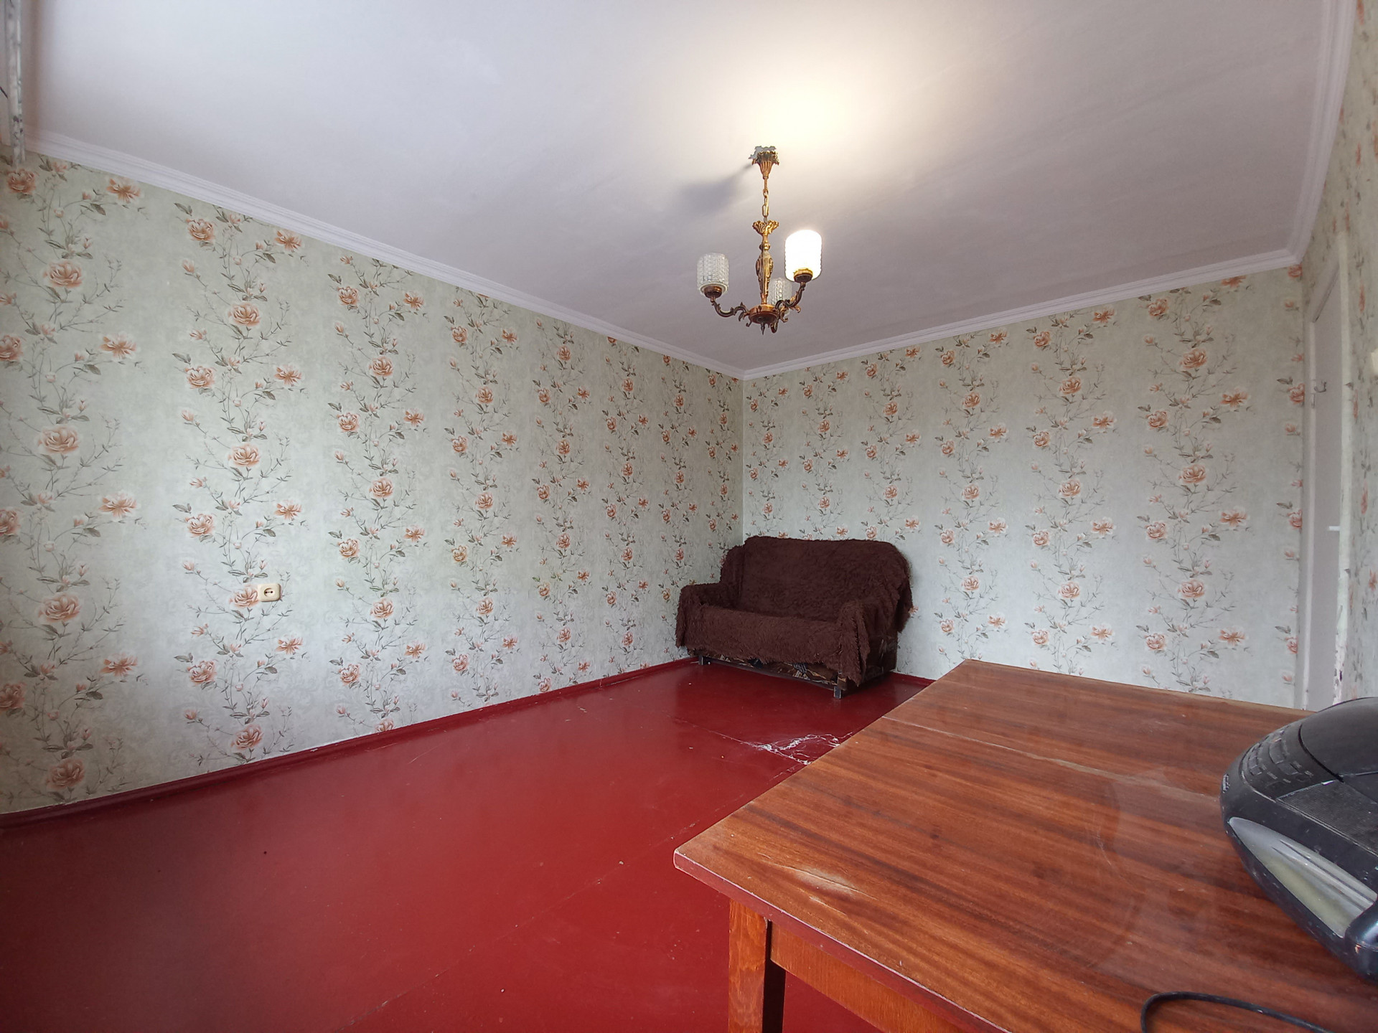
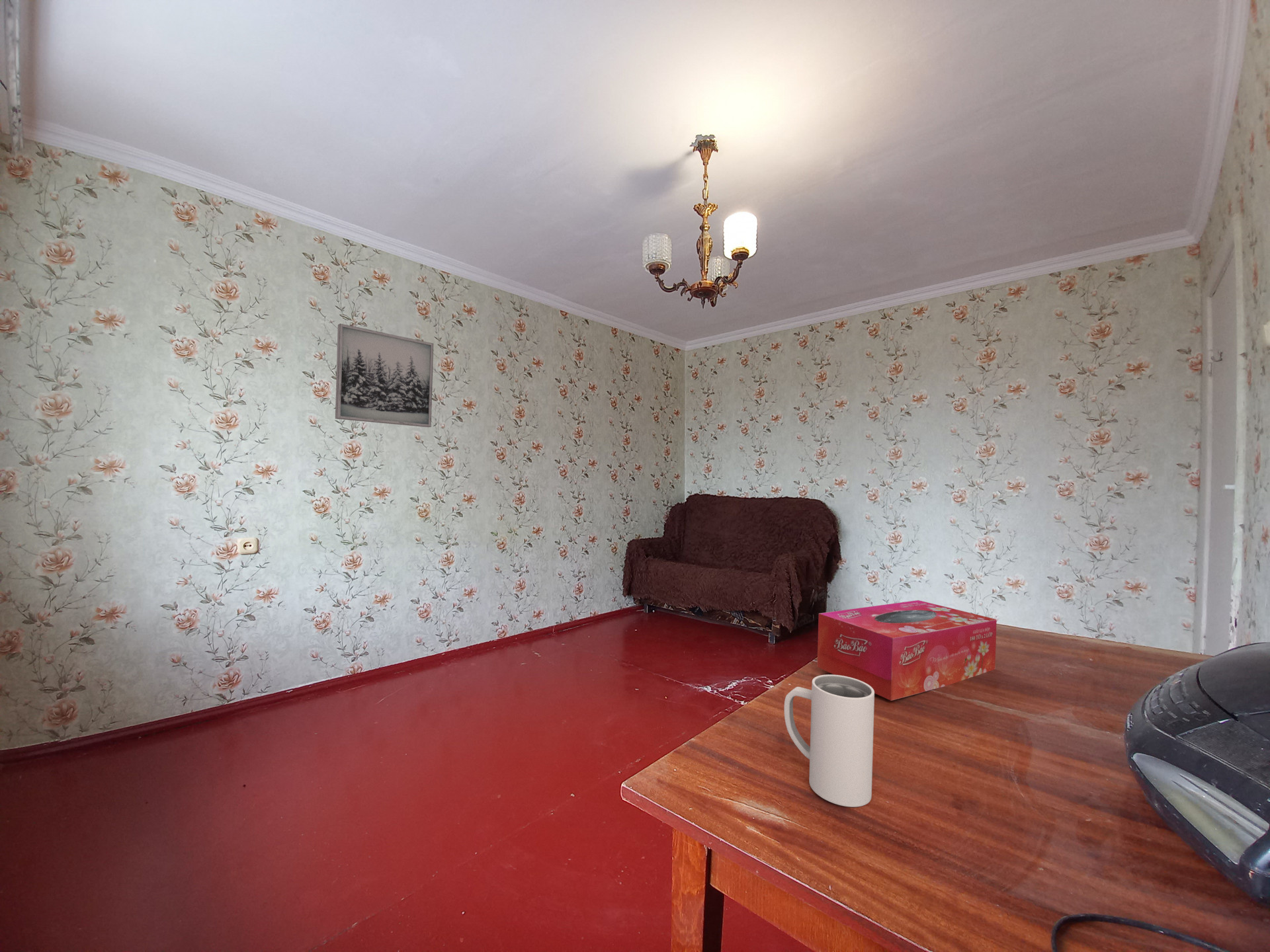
+ wall art (387, 379)
+ tissue box (906, 643)
+ mug (826, 732)
